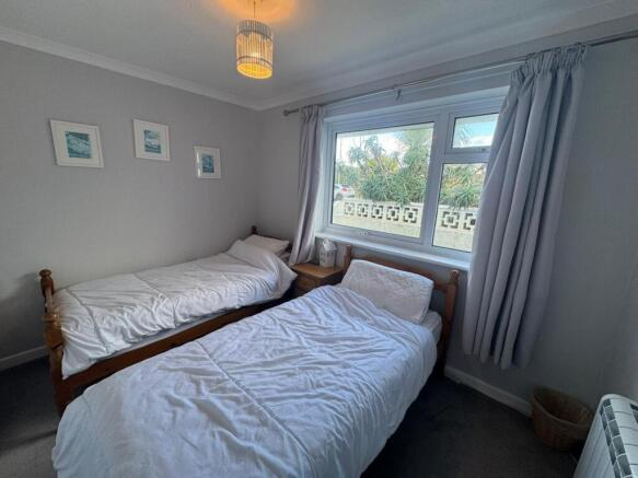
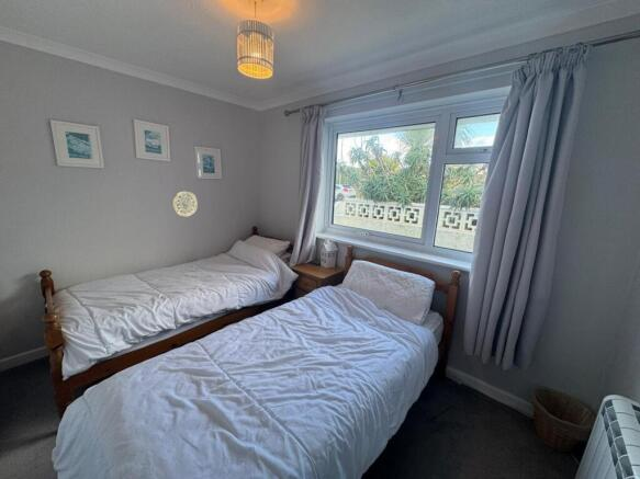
+ decorative plate (184, 204)
